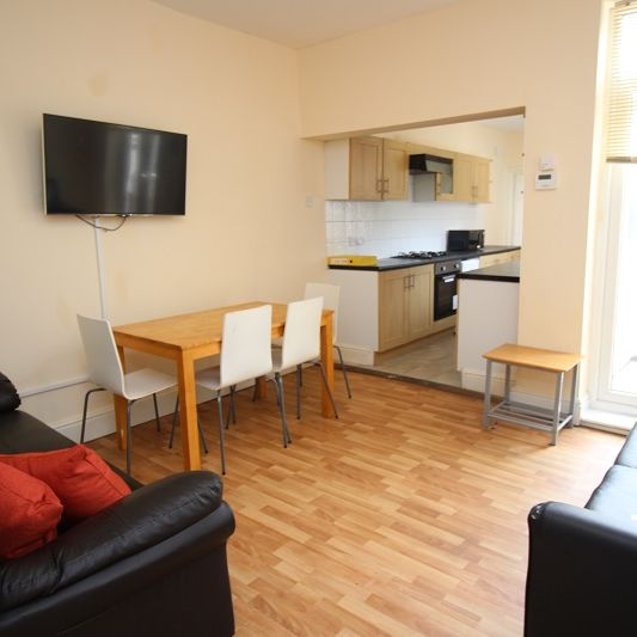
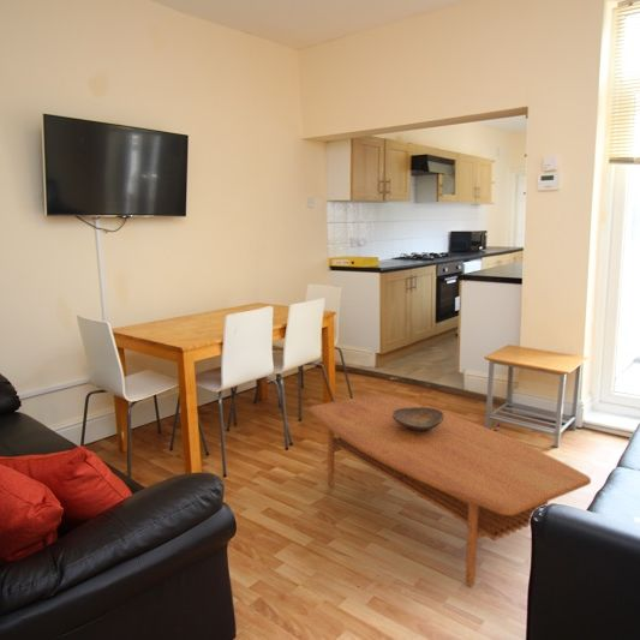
+ coffee table (424, 475)
+ decorative bowl (417, 419)
